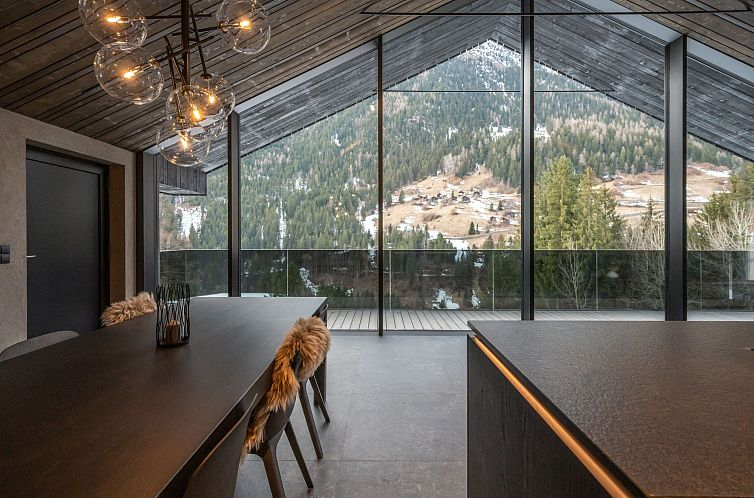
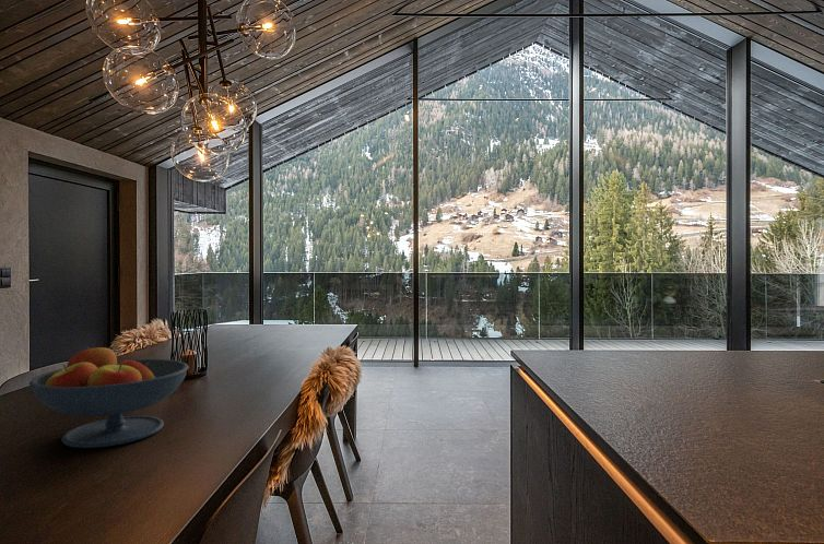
+ fruit bowl (115, 391)
